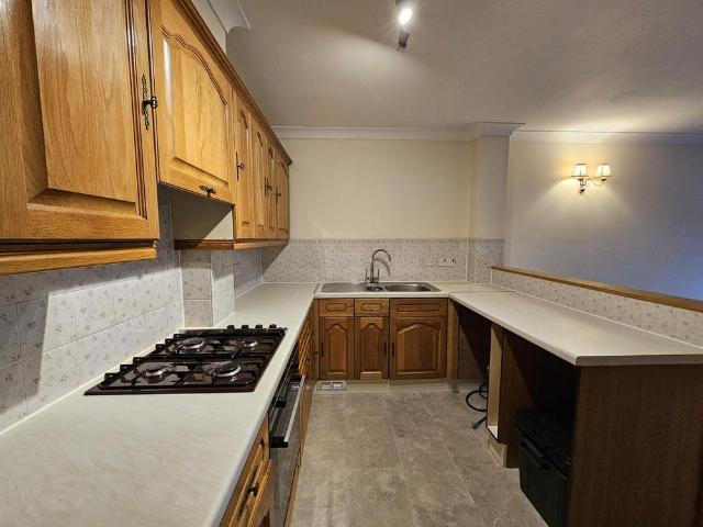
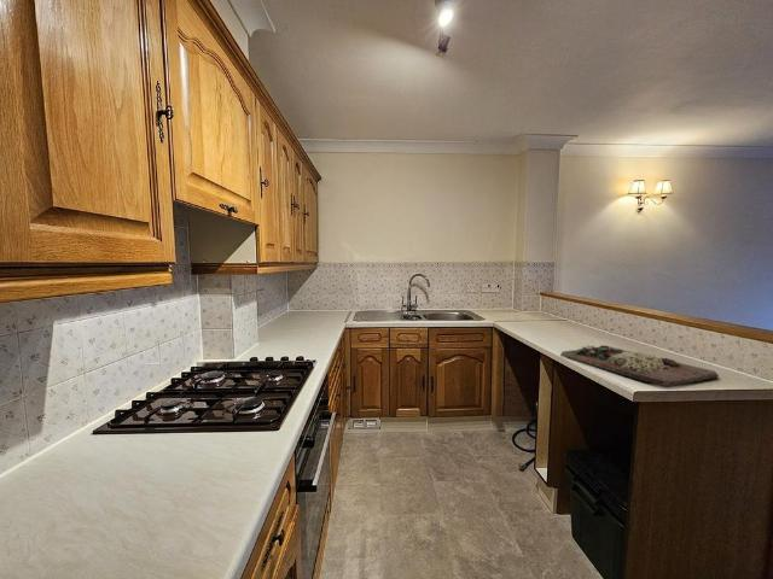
+ cutting board (630, 357)
